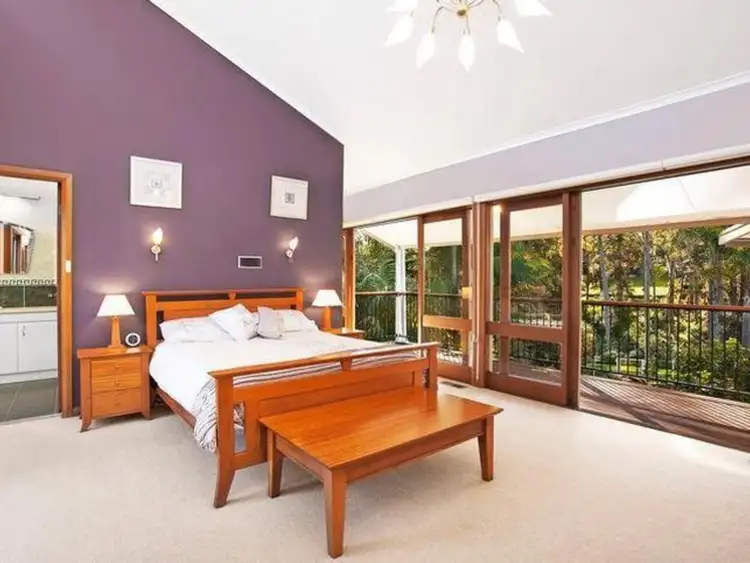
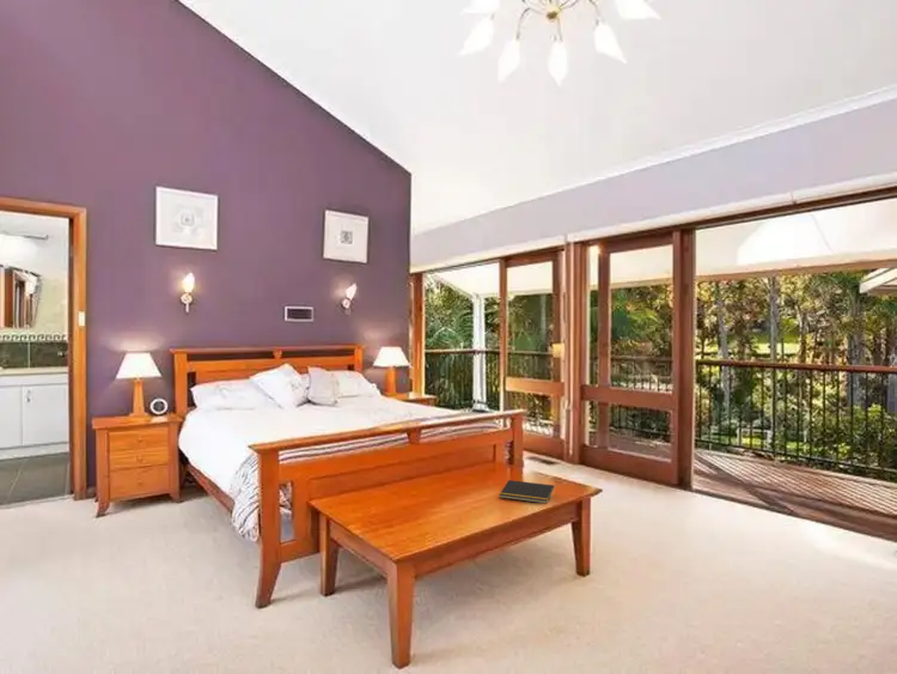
+ notepad (526, 491)
